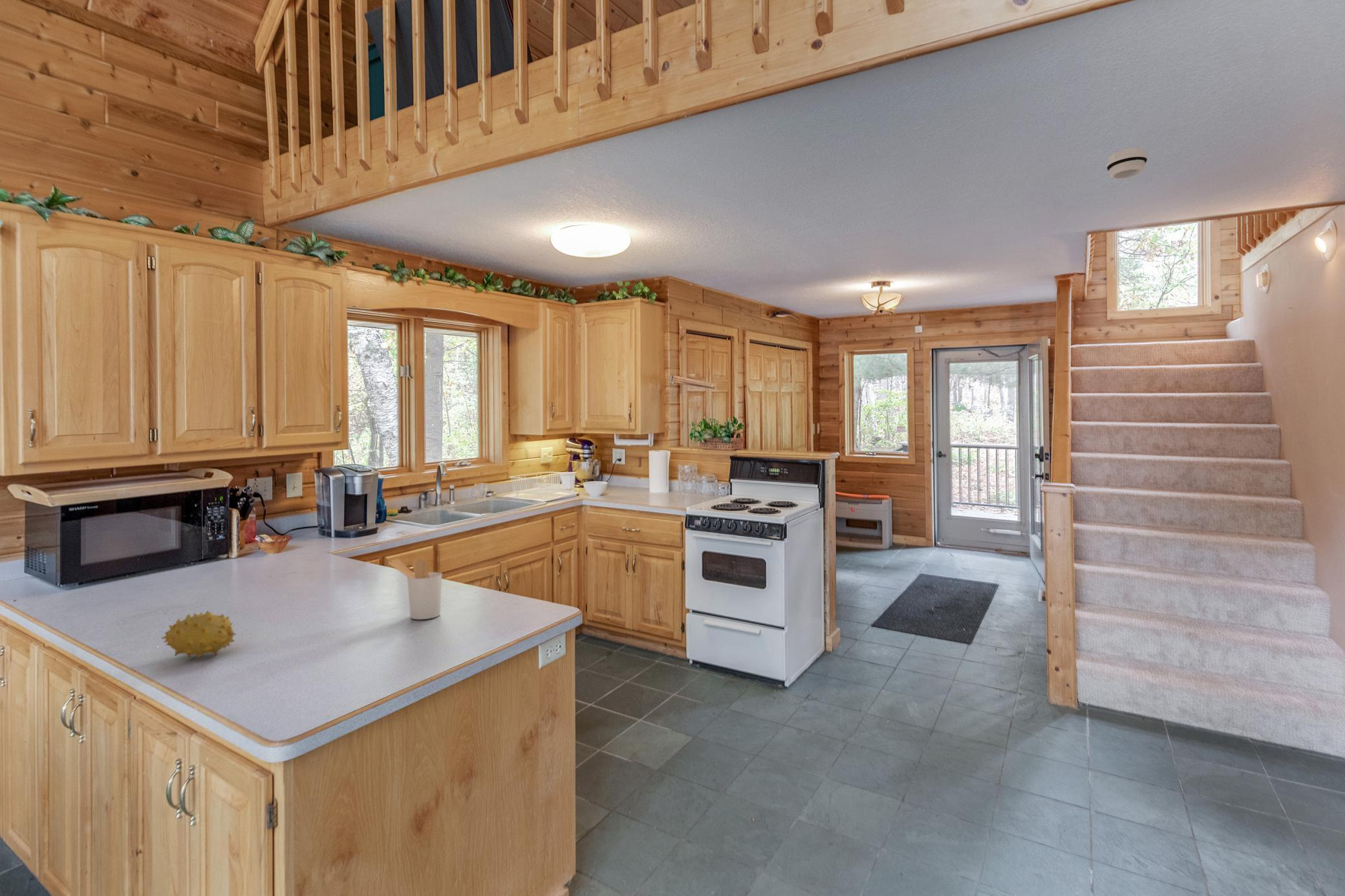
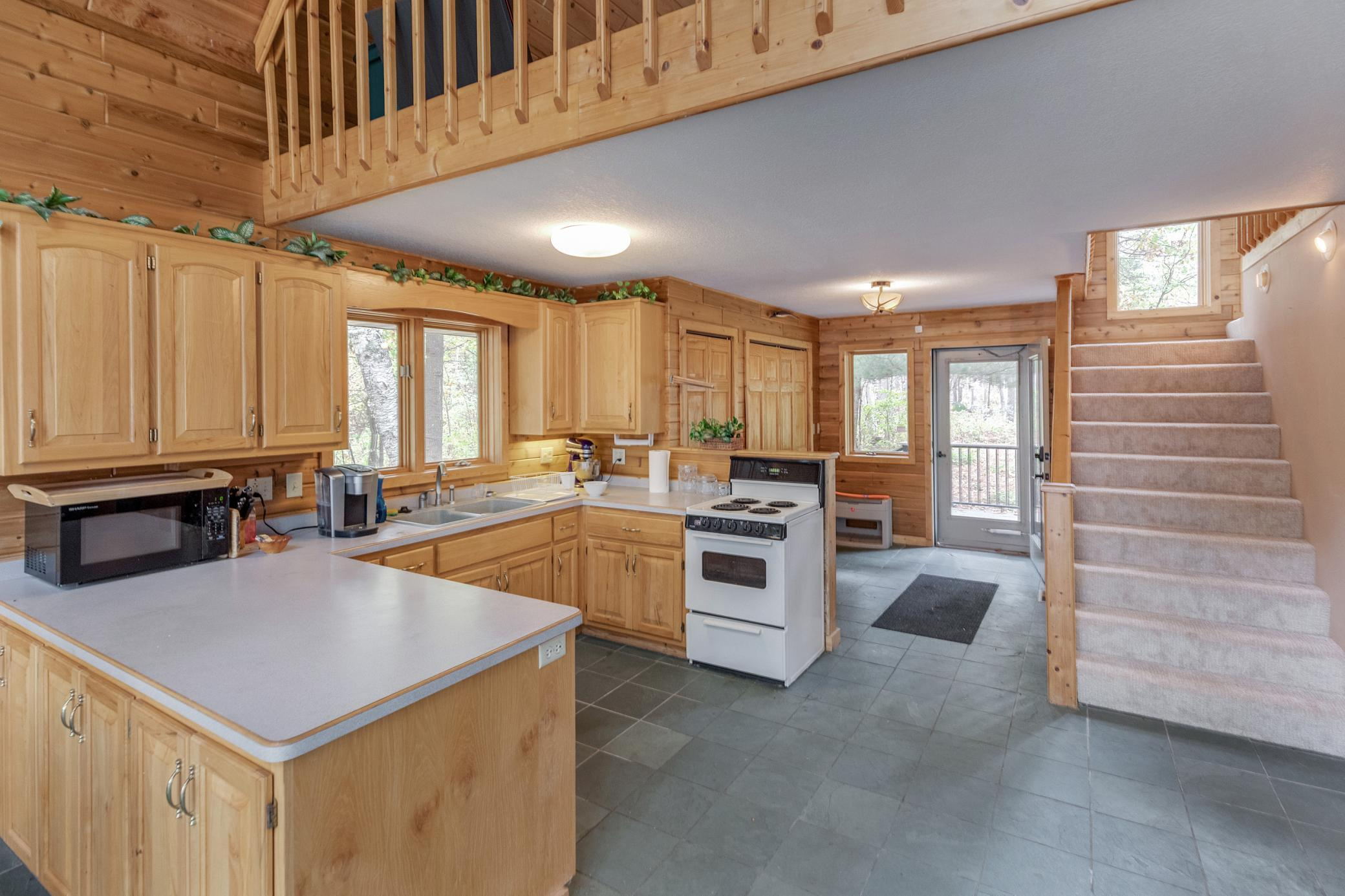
- fruit (199, 634)
- utensil holder (415, 586)
- smoke detector (1126, 164)
